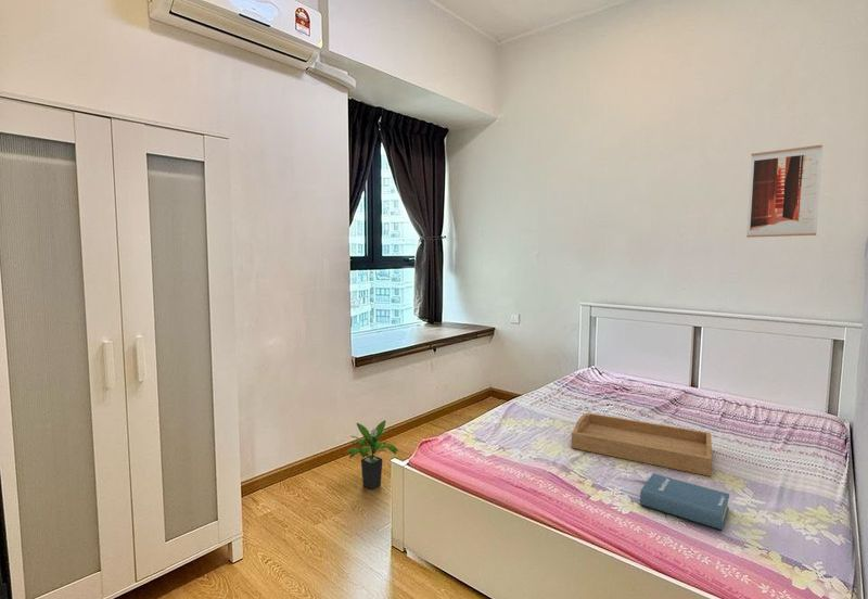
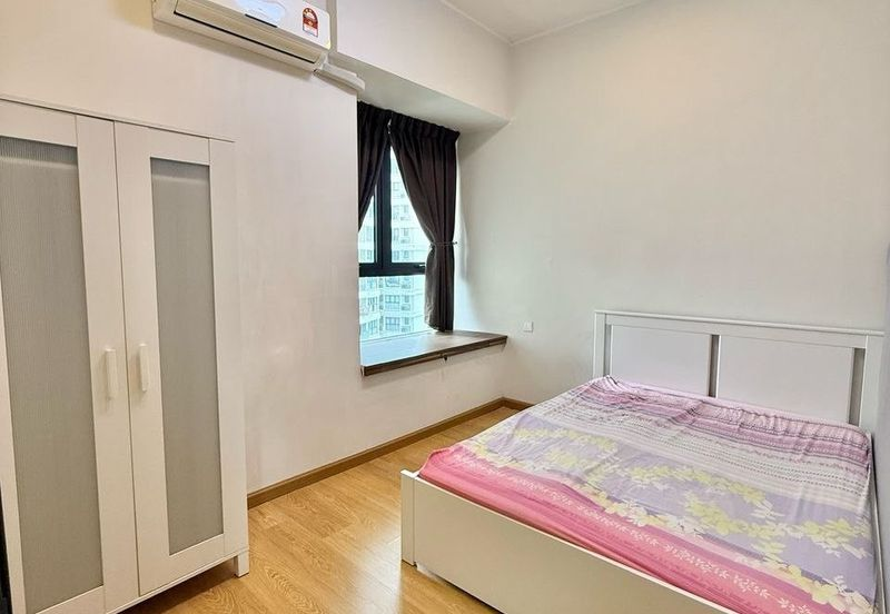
- potted plant (371, 455)
- serving tray (640, 437)
- wall art (782, 193)
- hardback book (684, 499)
